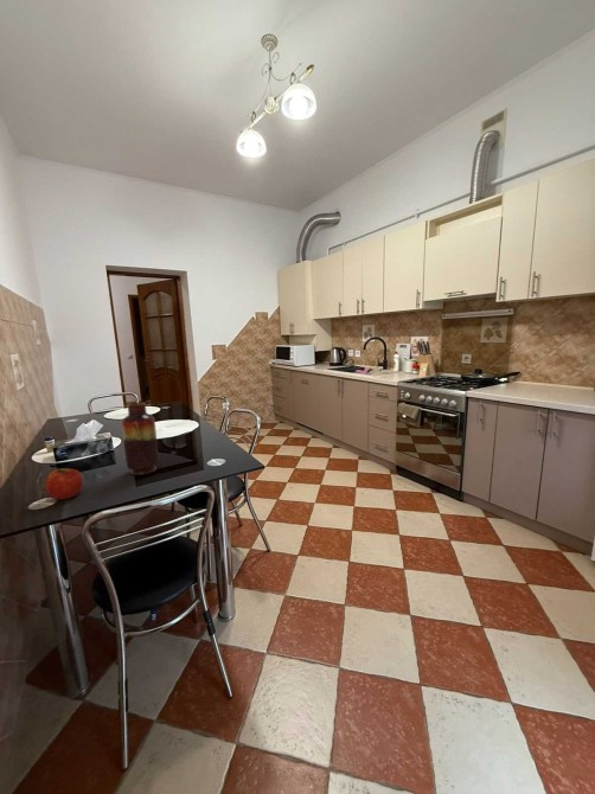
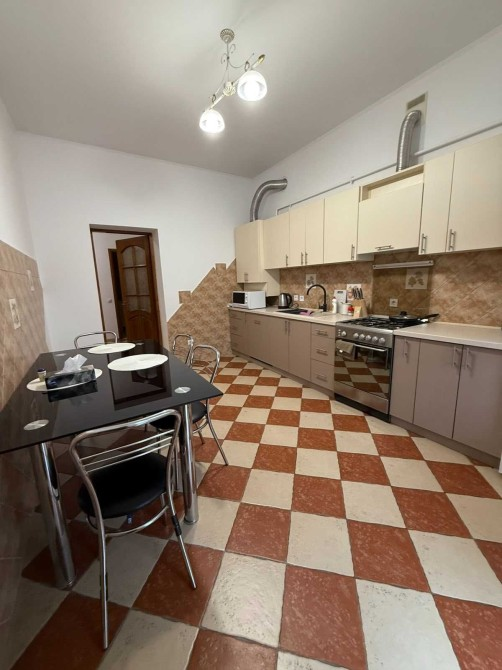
- vase (140, 437)
- apple (64, 481)
